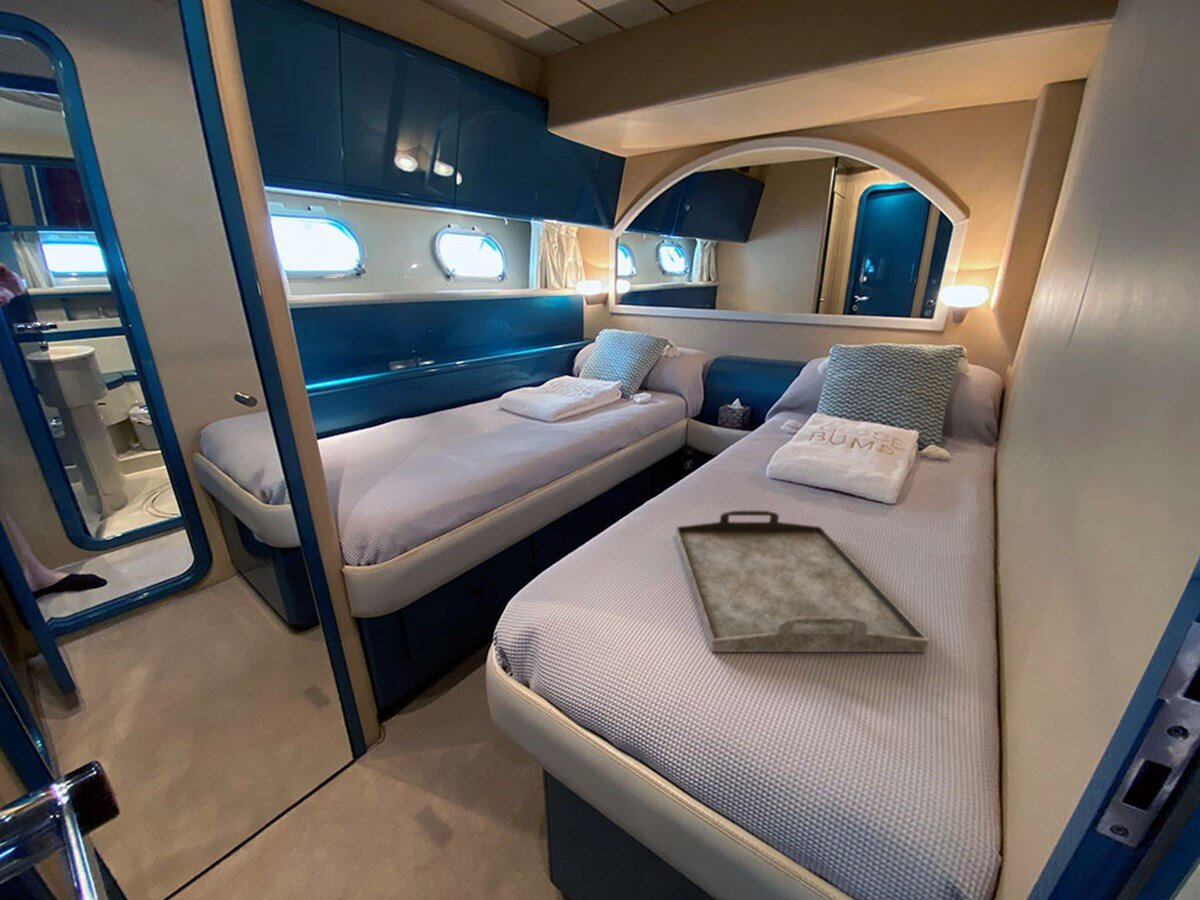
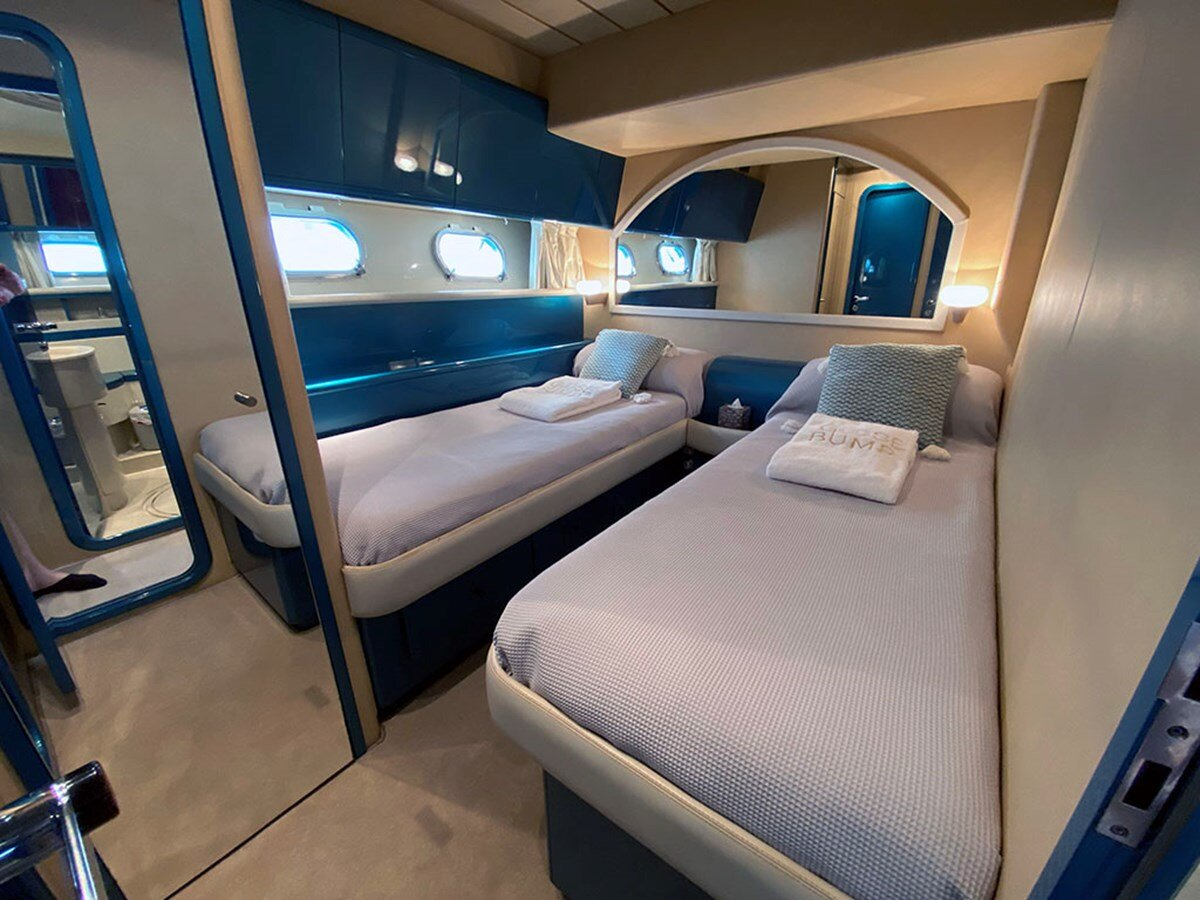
- serving tray (778, 568)
